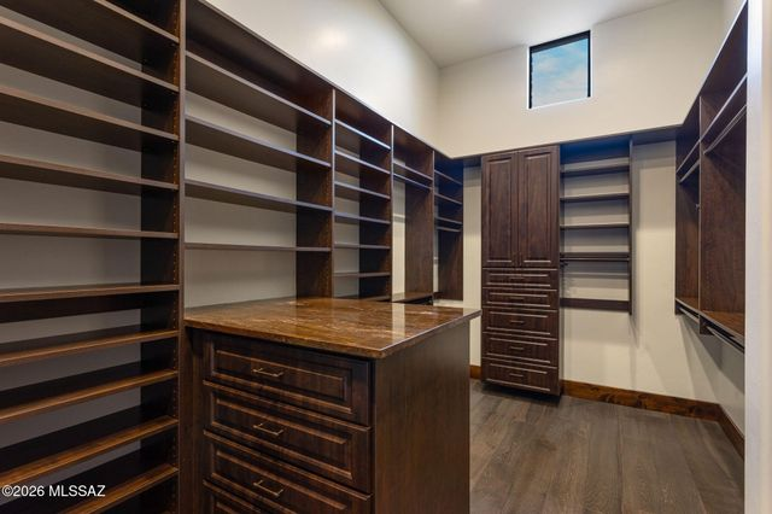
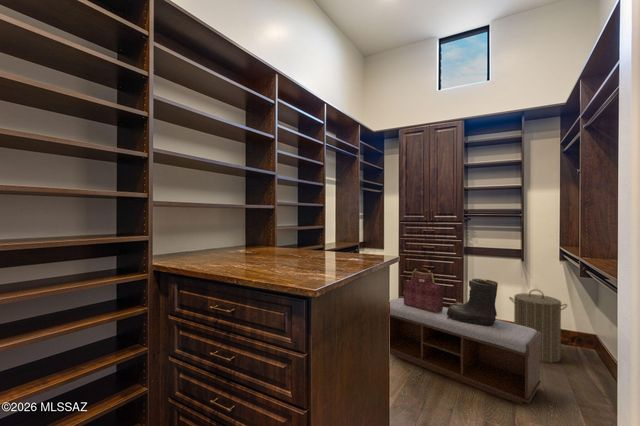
+ bench (449, 340)
+ boots (471, 298)
+ handbag (422, 287)
+ laundry hamper (536, 321)
